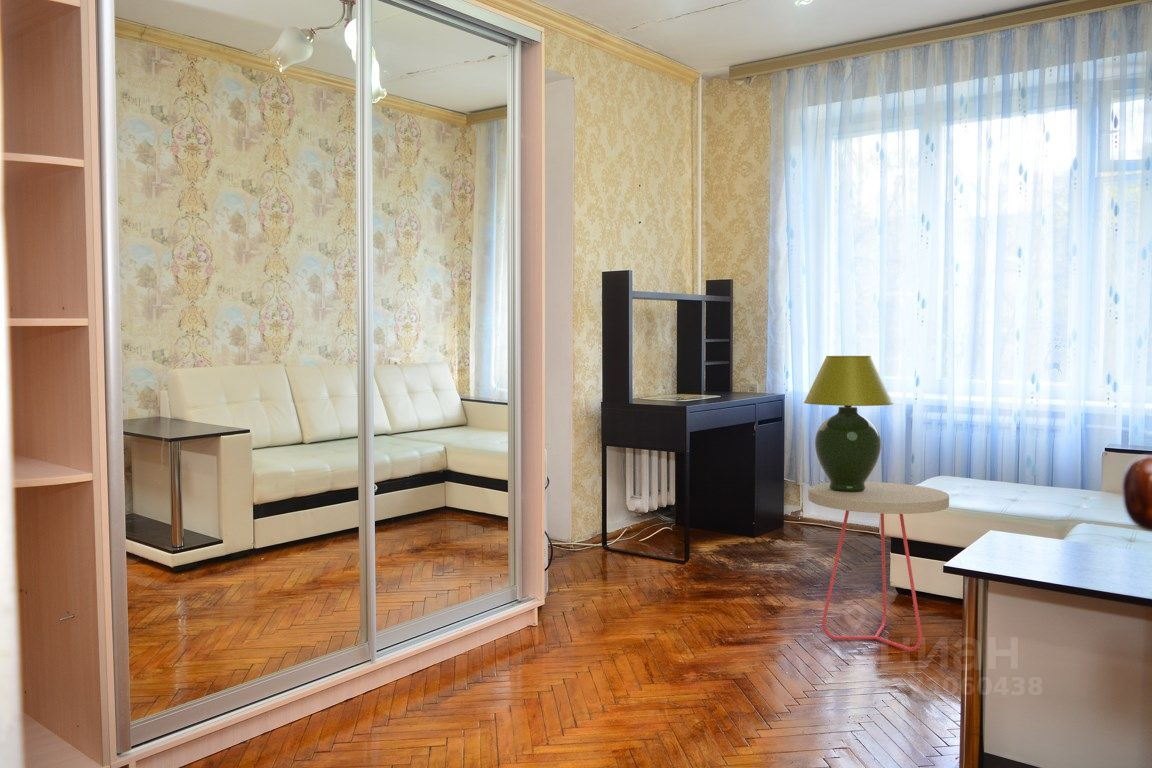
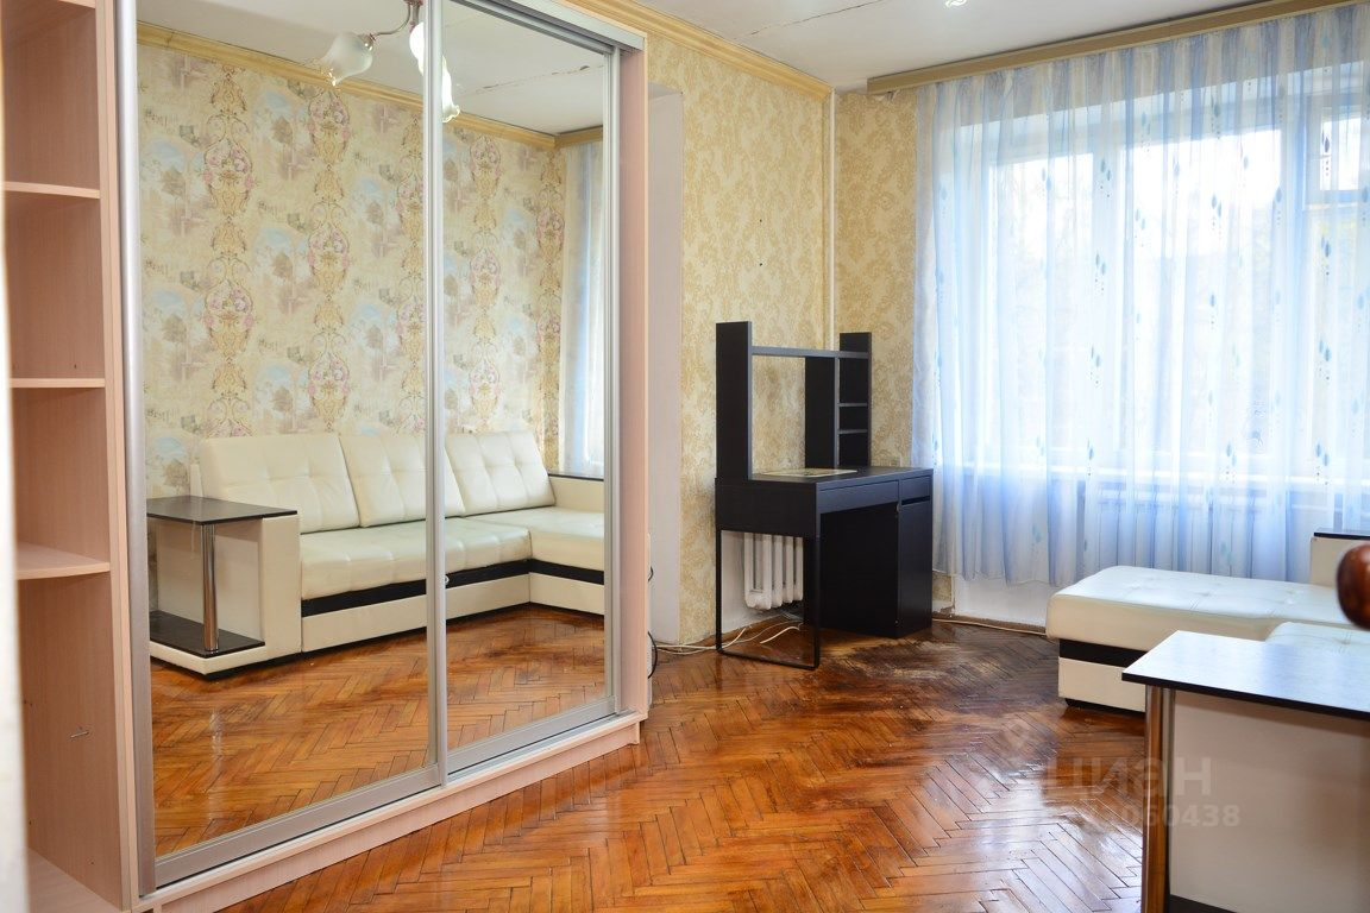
- table lamp (847, 422)
- side table (882, 565)
